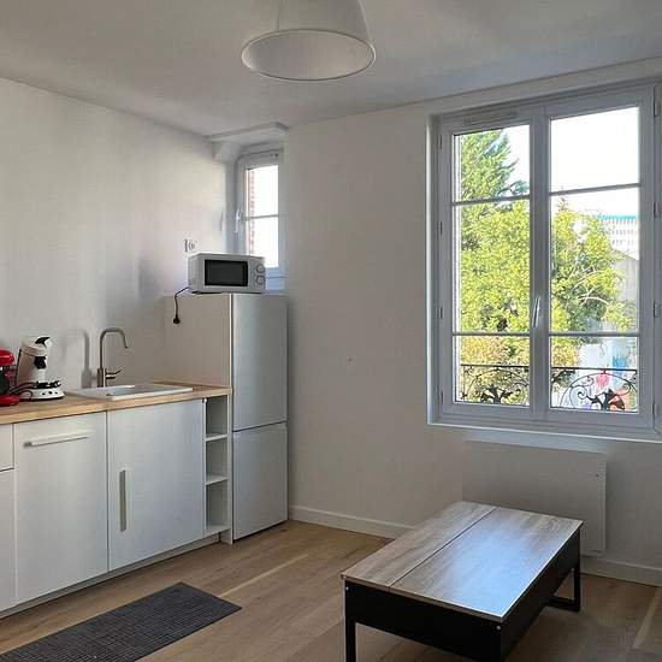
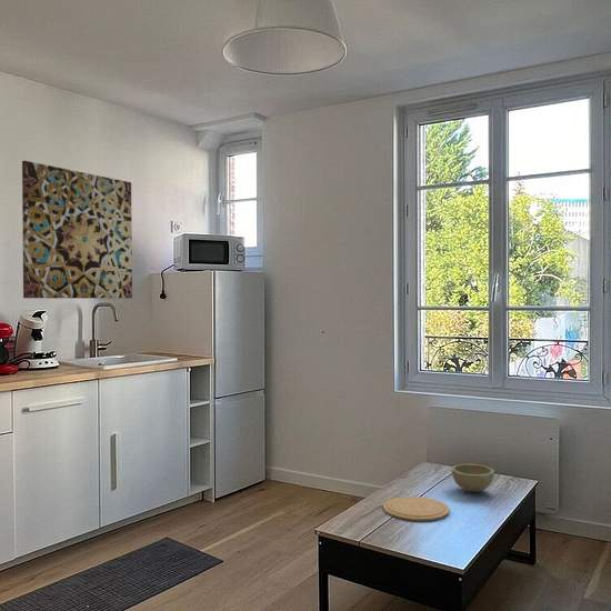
+ wall art (81, 236)
+ plate (415, 507)
+ bowl (472, 480)
